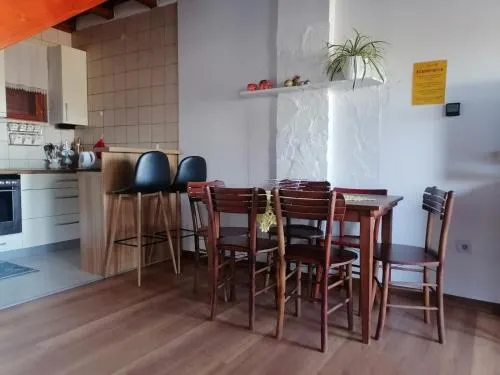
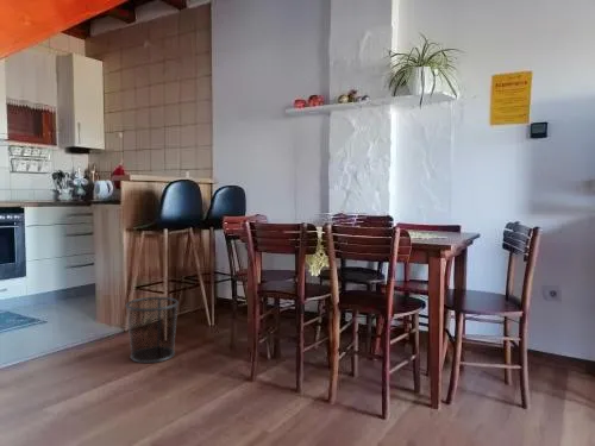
+ waste bin (152, 328)
